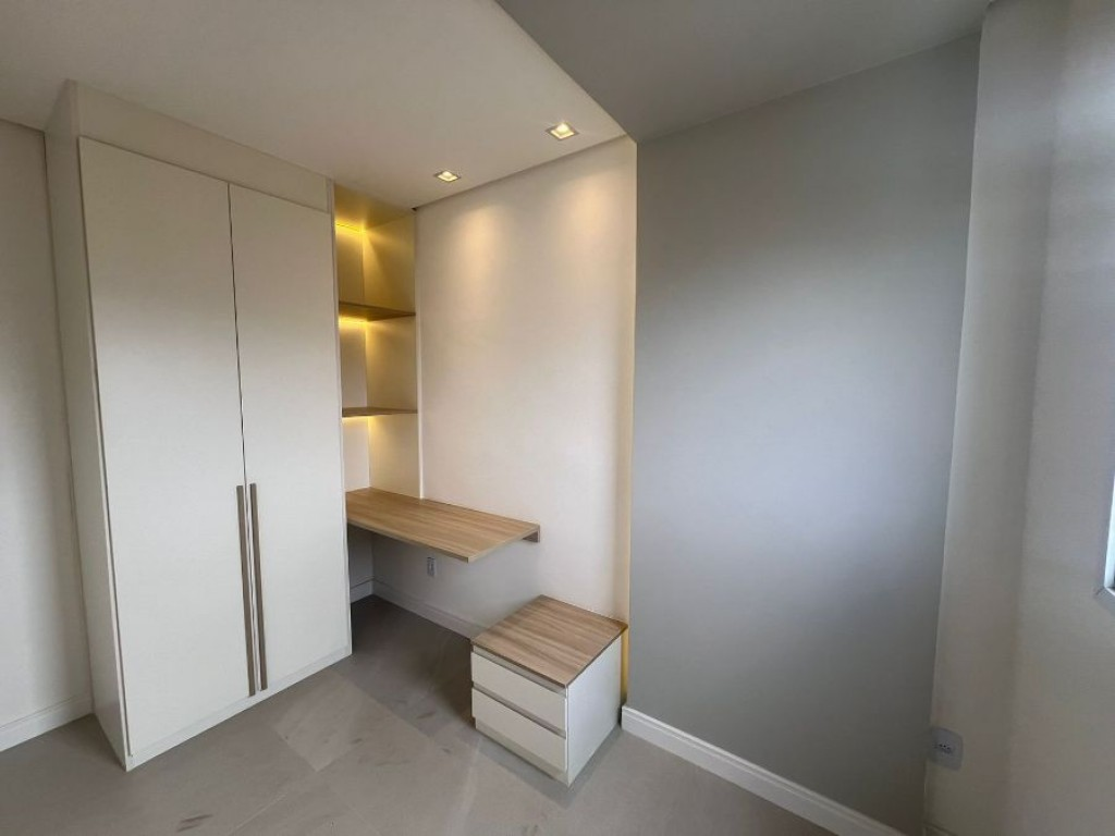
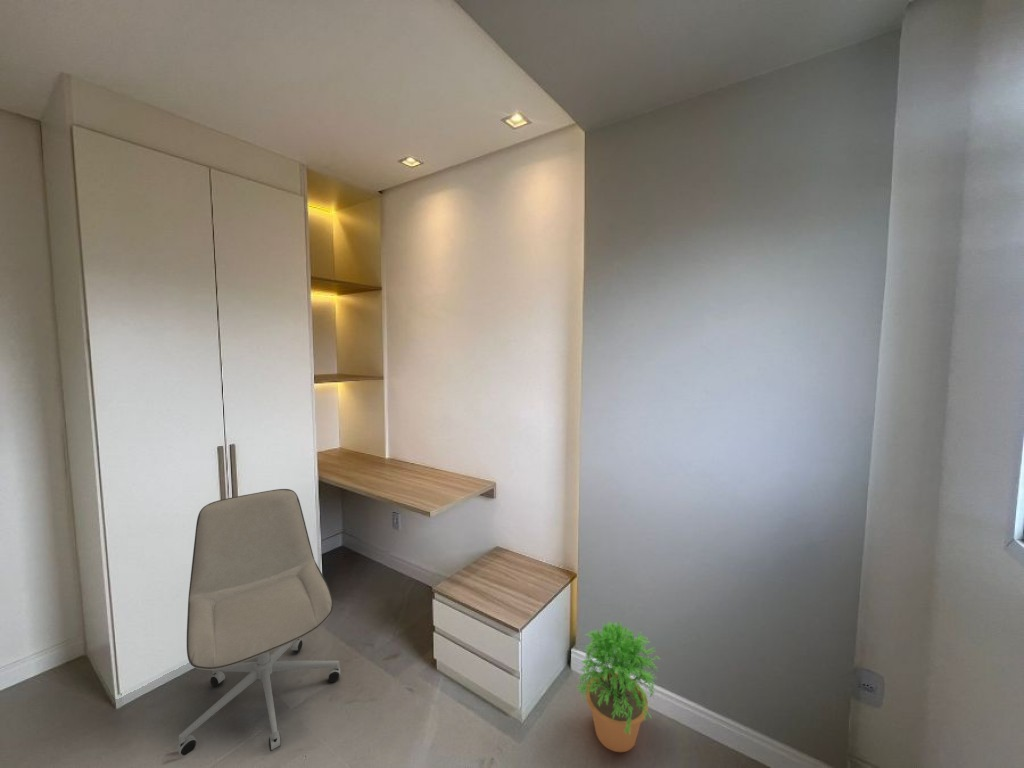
+ office chair (261, 606)
+ potted plant (615, 679)
